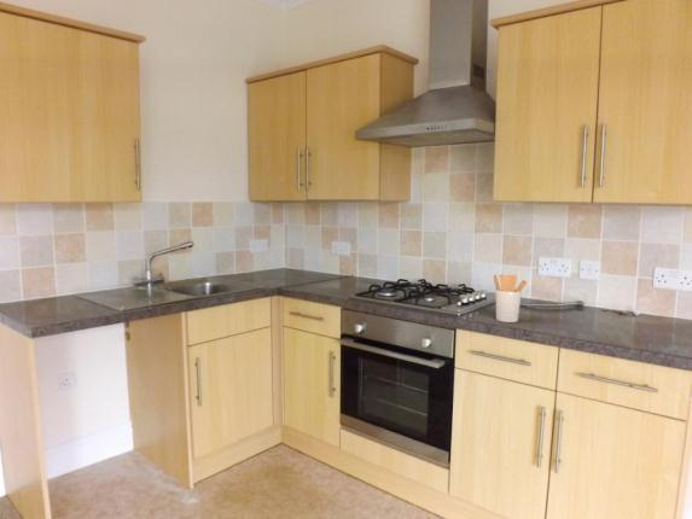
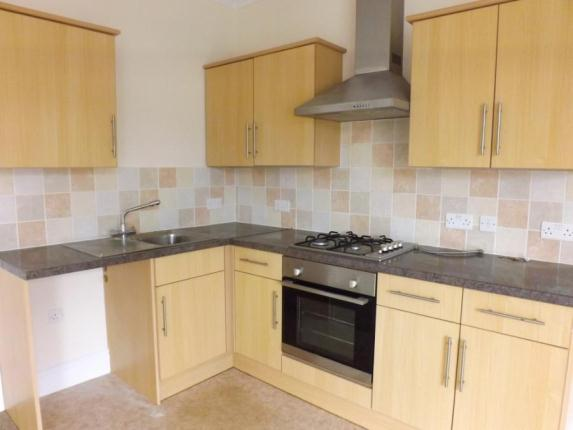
- utensil holder (507, 296)
